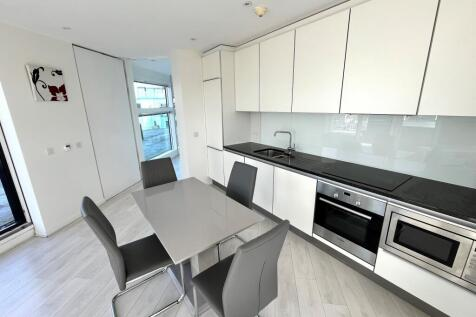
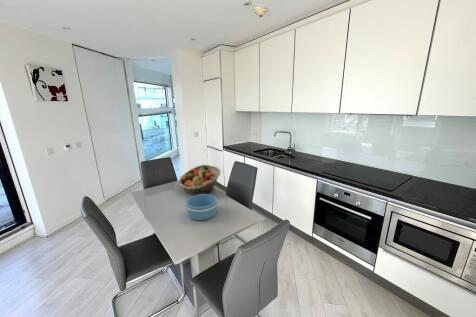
+ bowl (202, 206)
+ fruit basket (199, 179)
